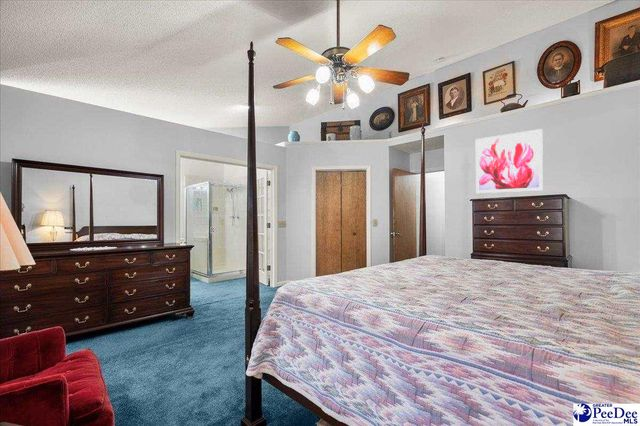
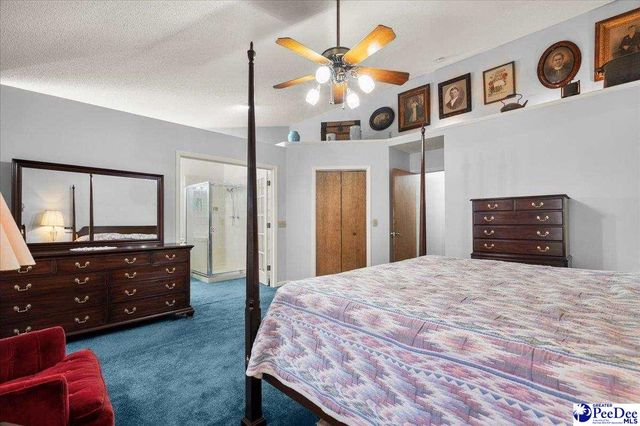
- wall art (507, 163)
